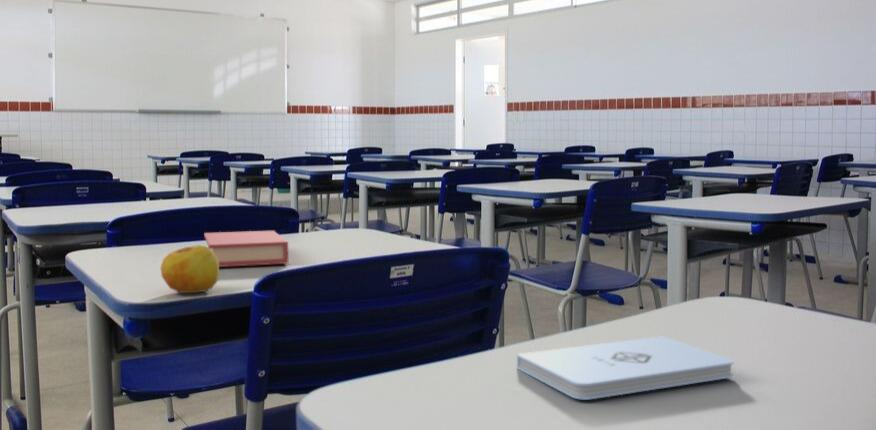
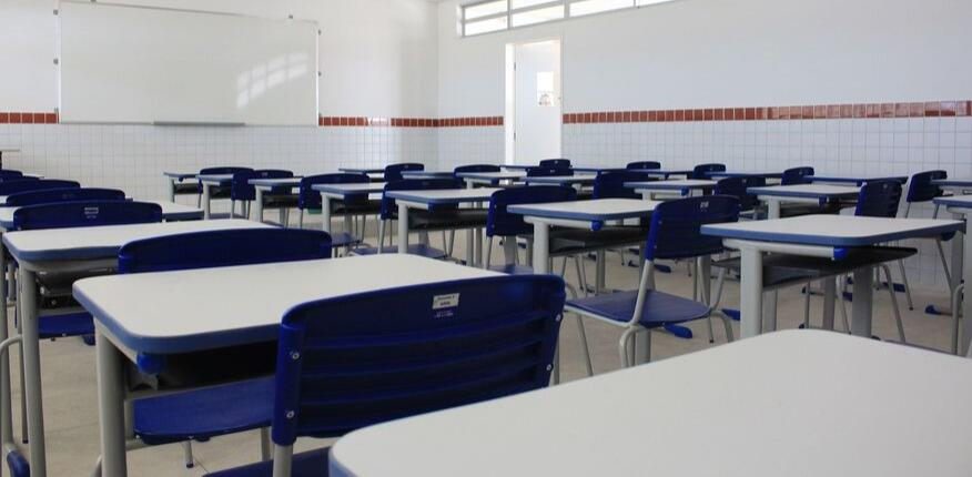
- apple (190, 268)
- notepad (625, 365)
- book (244, 247)
